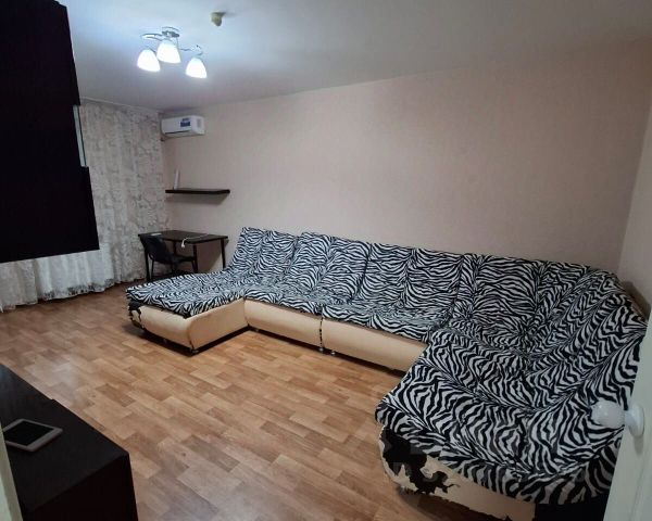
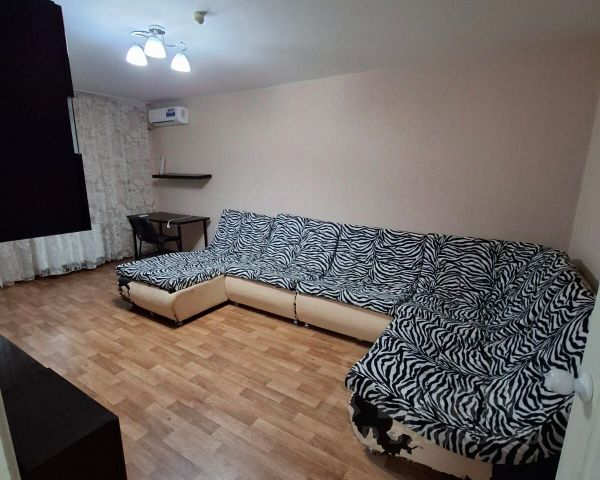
- cell phone (26, 434)
